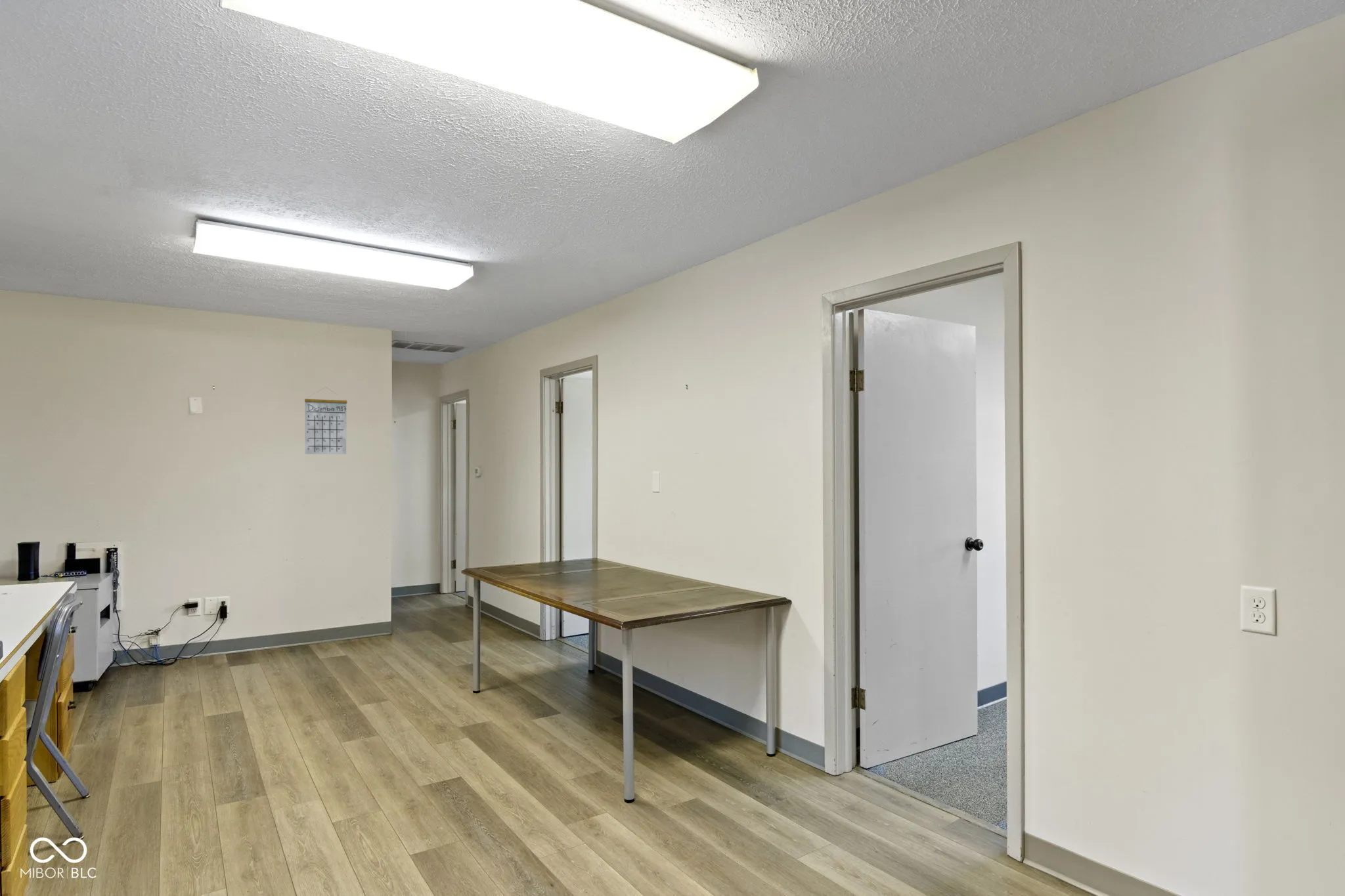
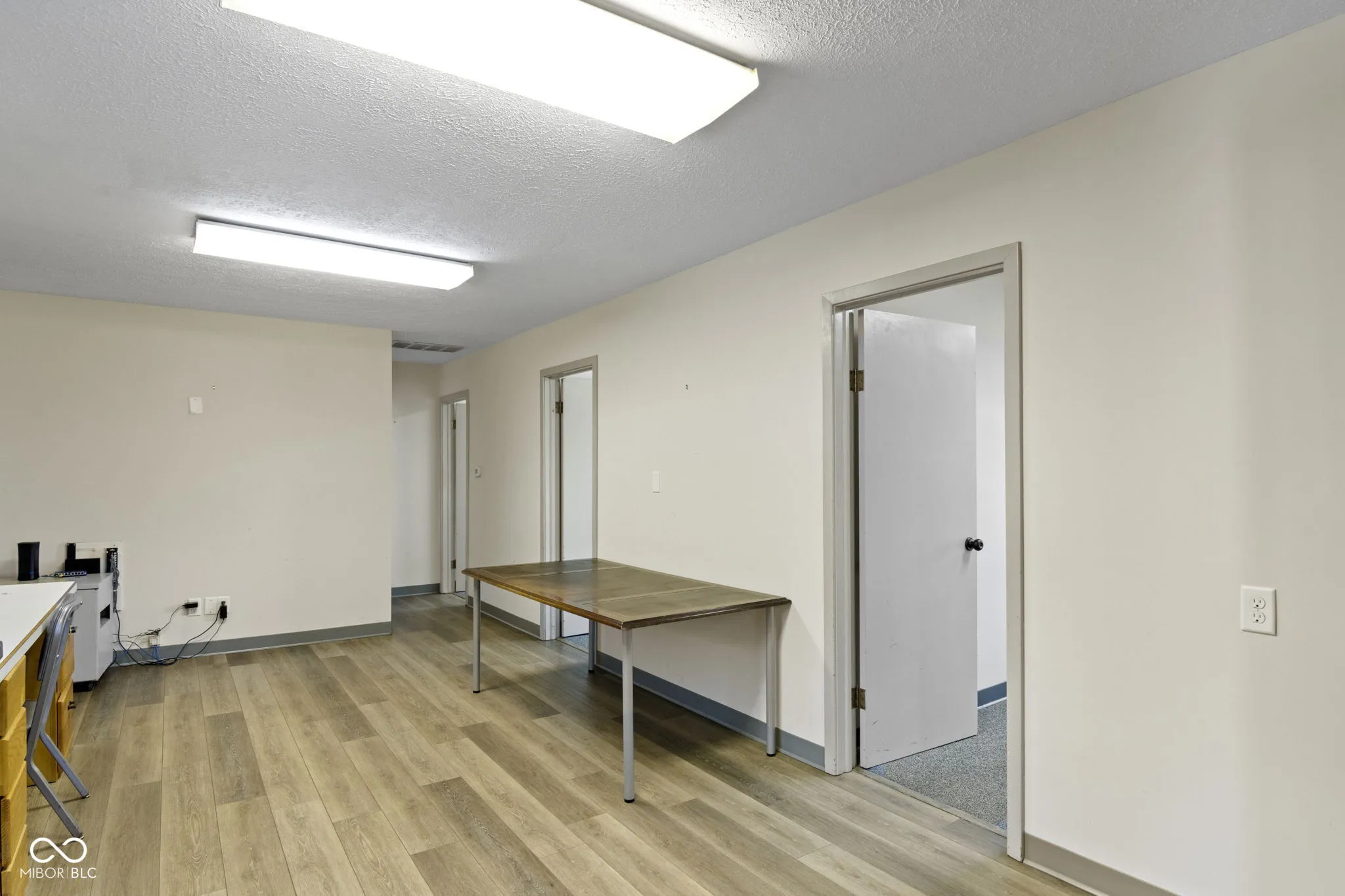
- calendar (326, 420)
